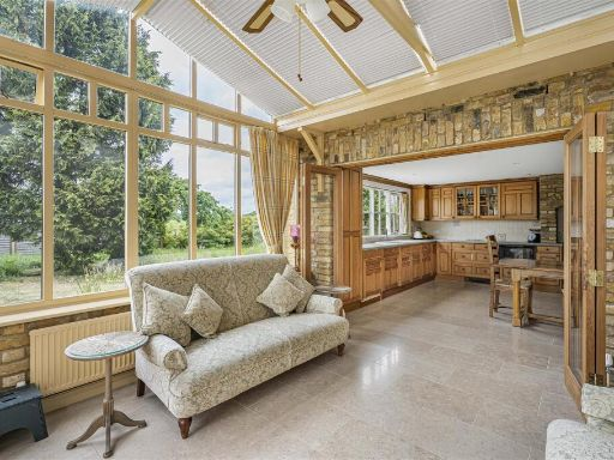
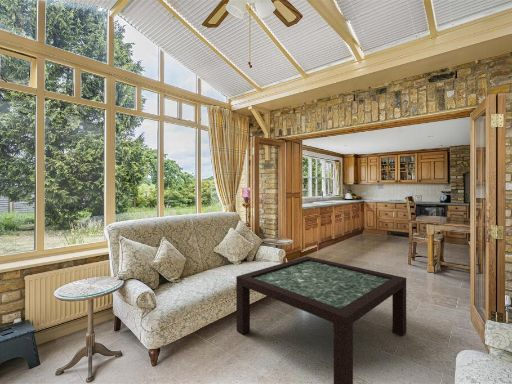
+ coffee table (320, 304)
